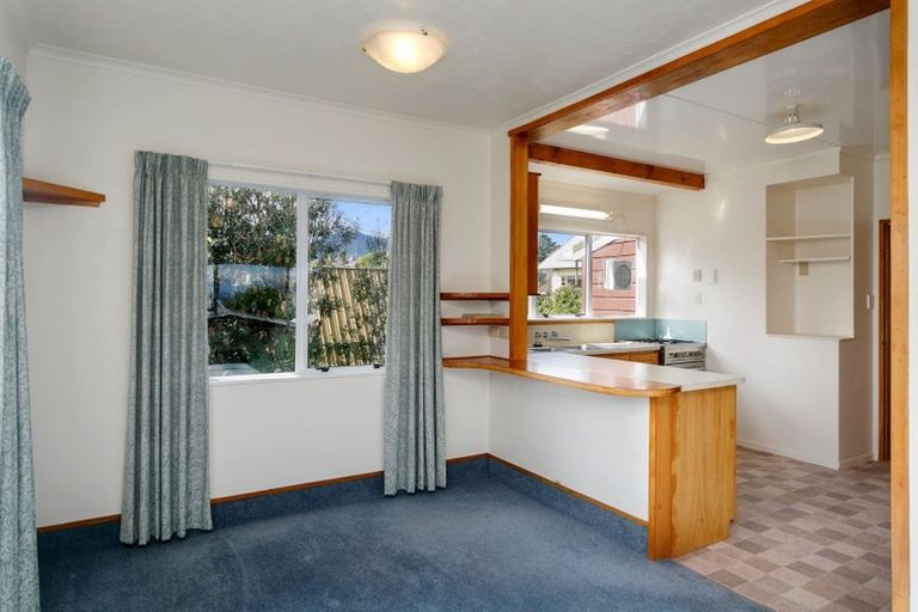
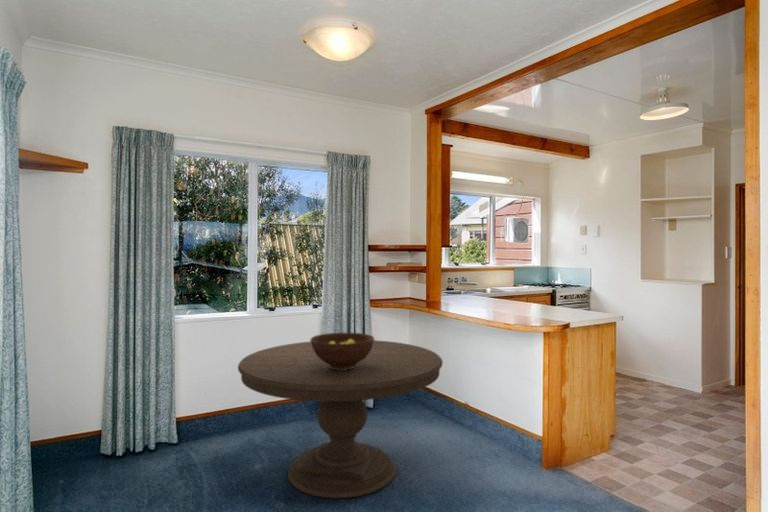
+ fruit bowl (342, 352)
+ dining table (342, 414)
